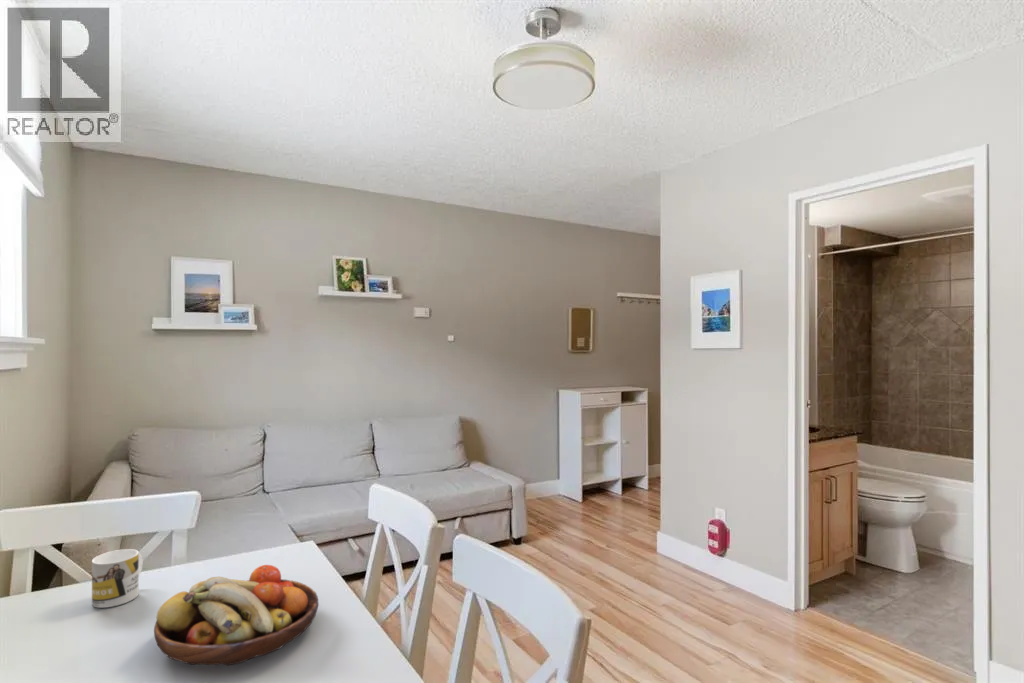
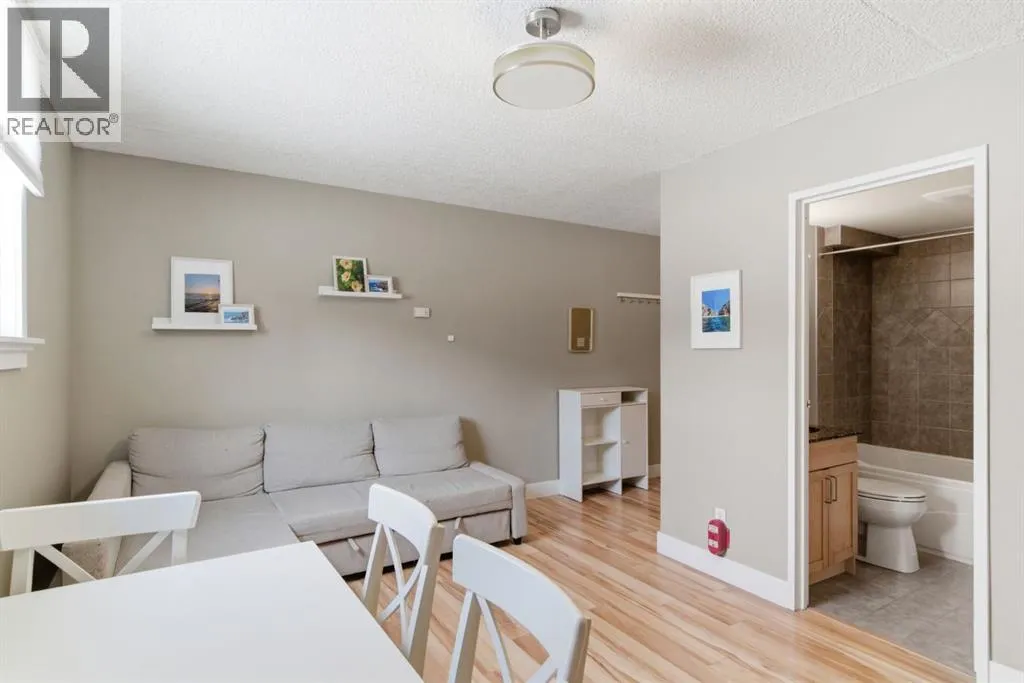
- fruit bowl (241, 603)
- mug (122, 573)
